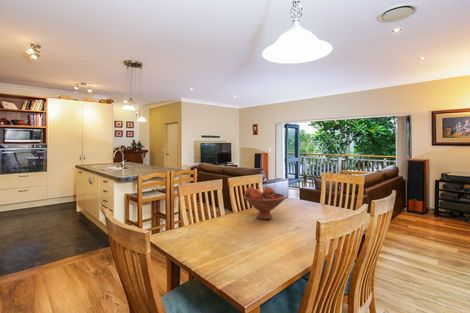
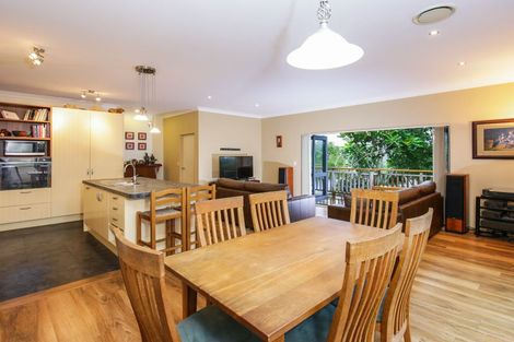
- fruit bowl (264, 202)
